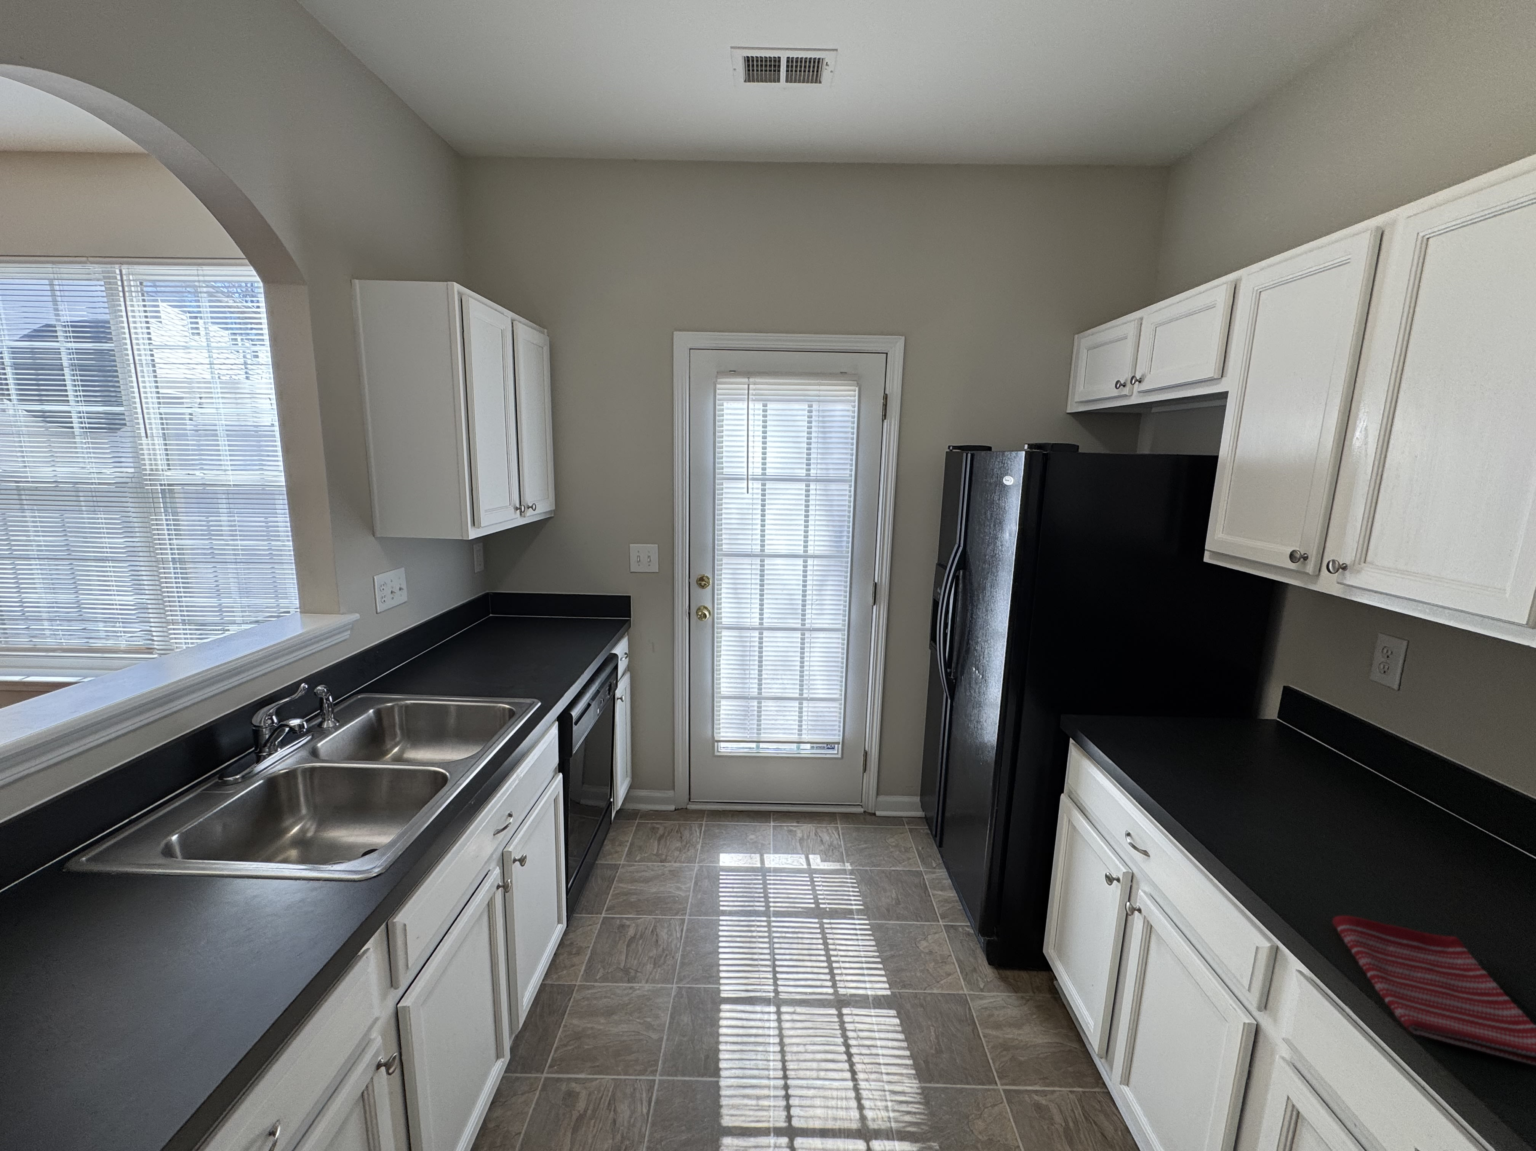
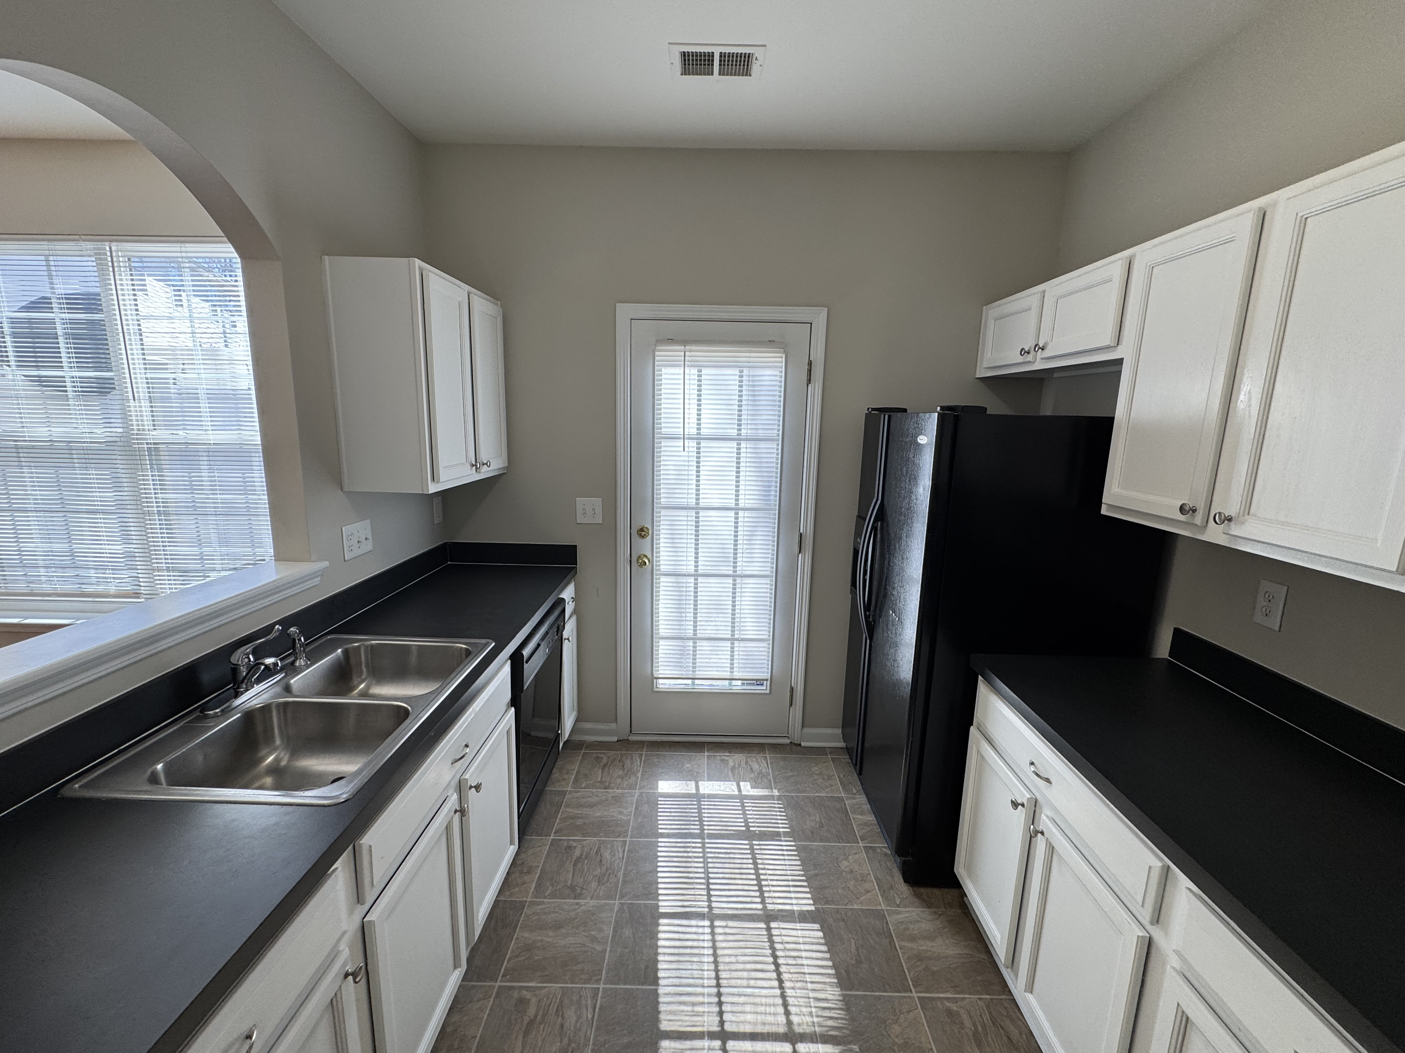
- dish towel (1436, 982)
